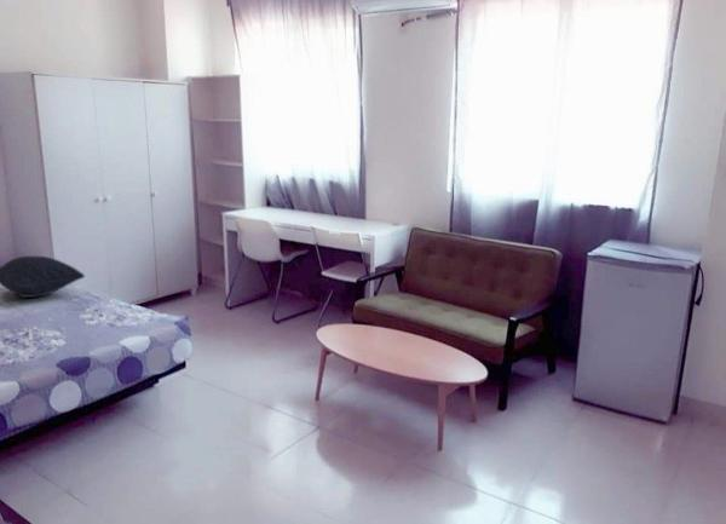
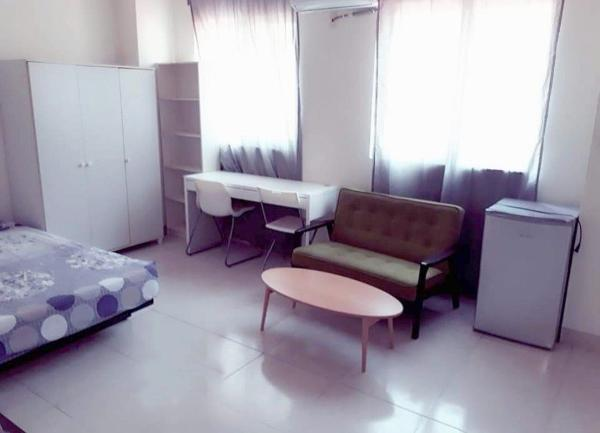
- pillow (36, 275)
